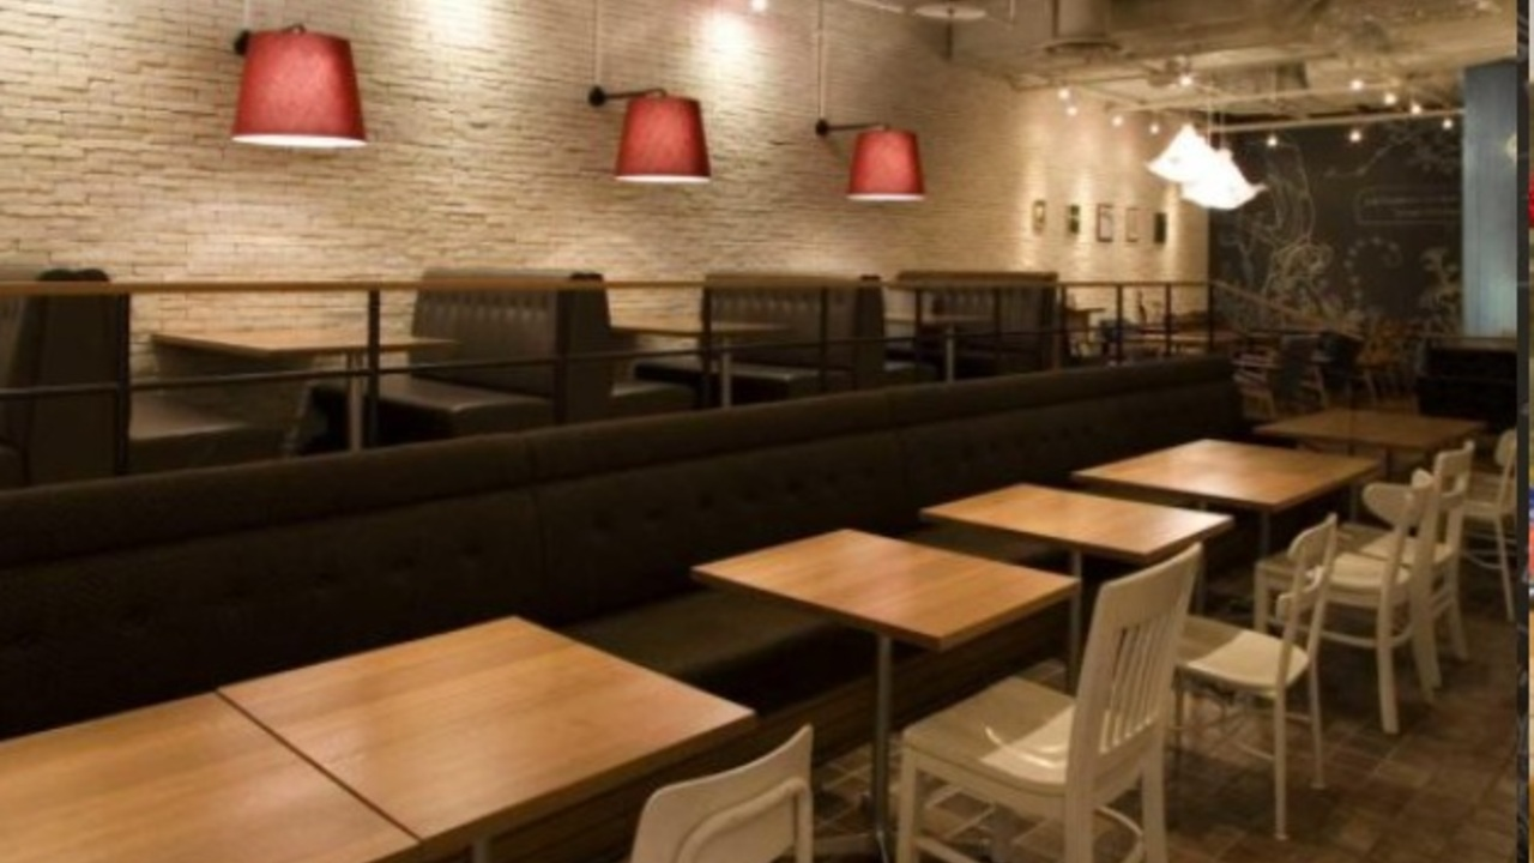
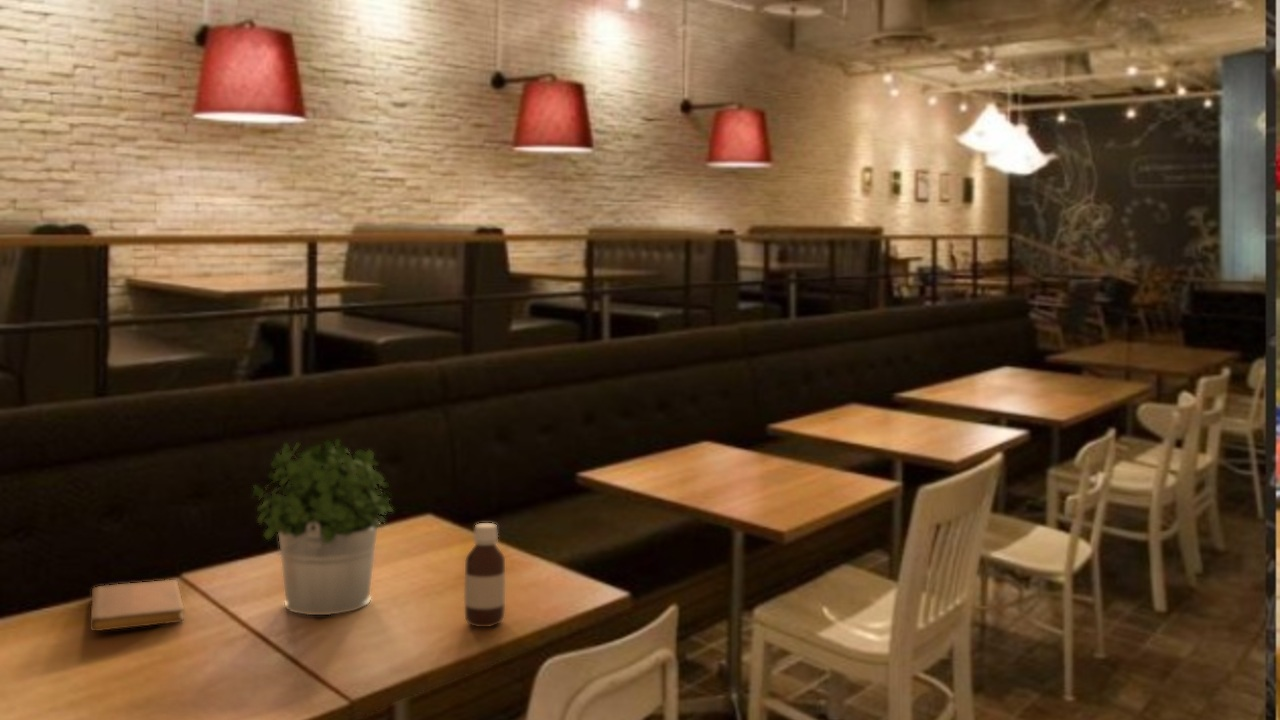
+ bottle (485, 574)
+ potted plant (319, 522)
+ notebook (136, 603)
